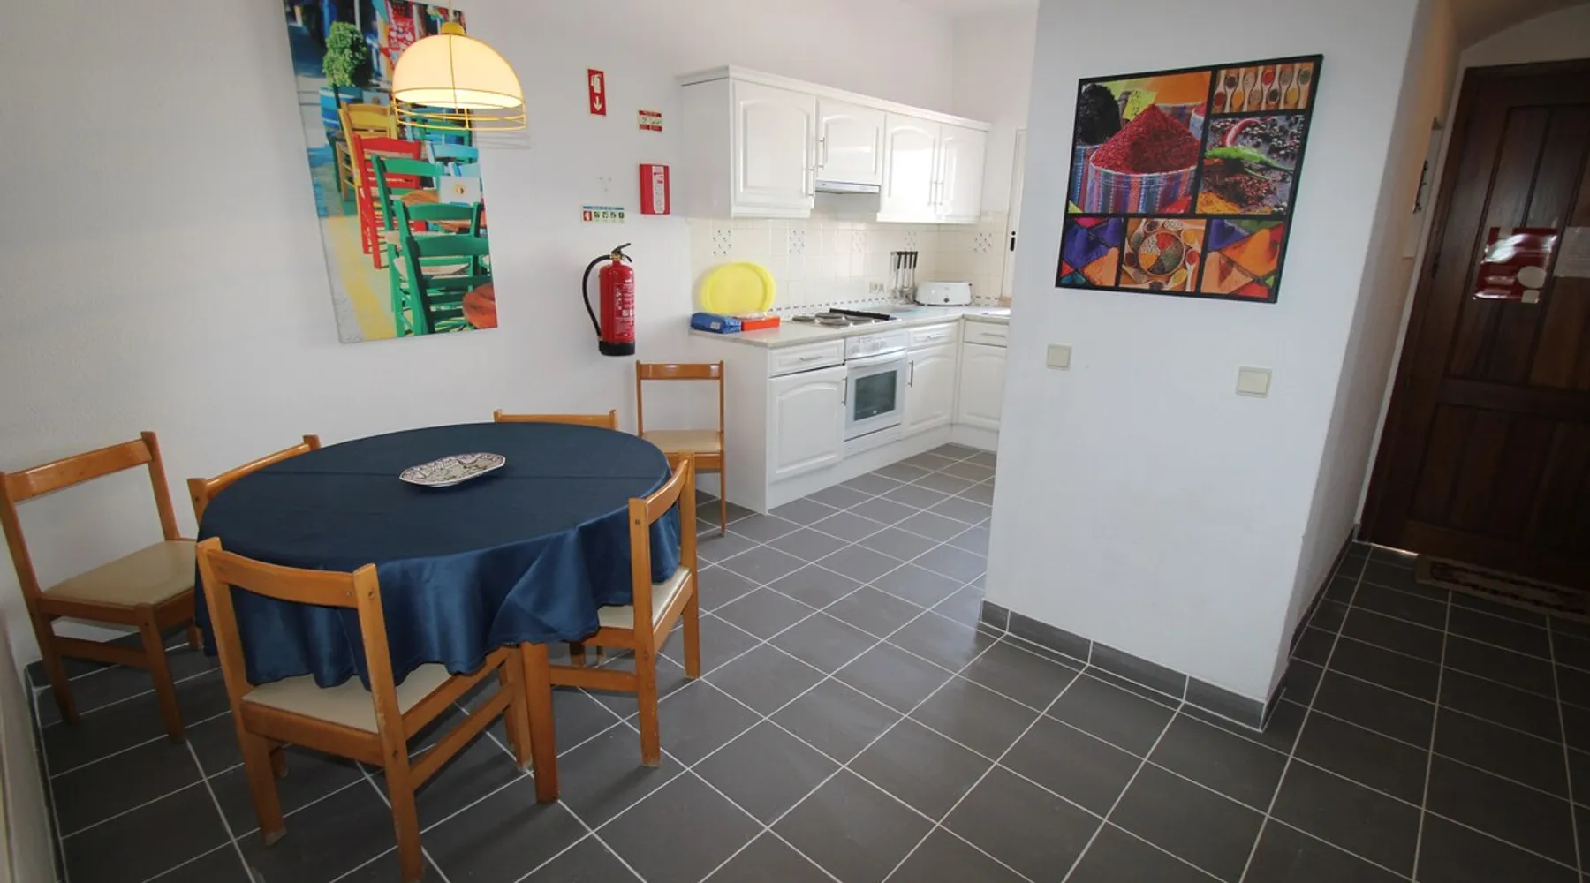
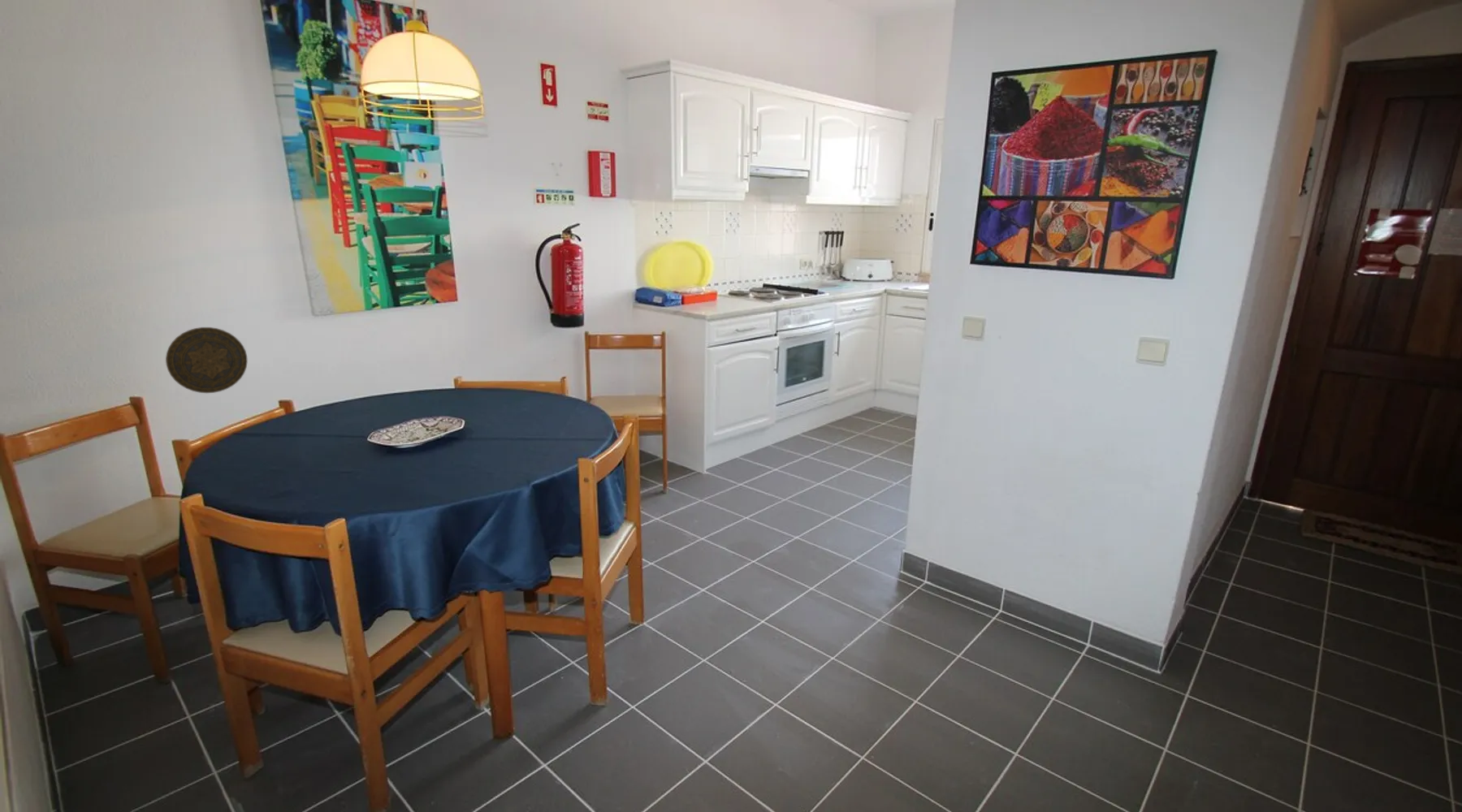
+ decorative plate (209, 361)
